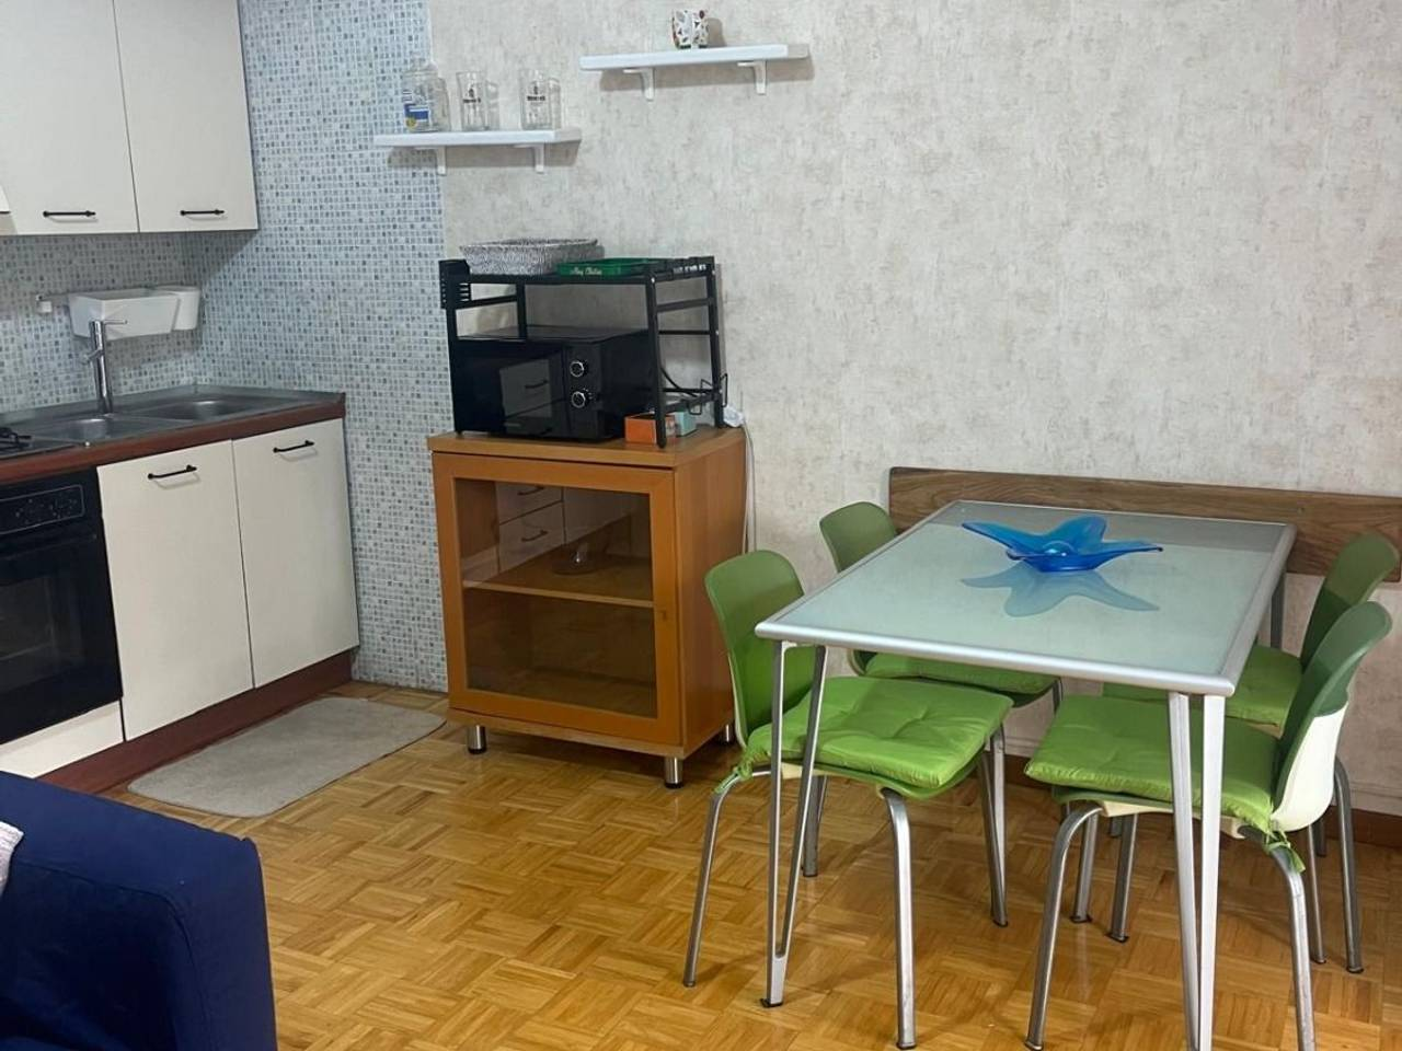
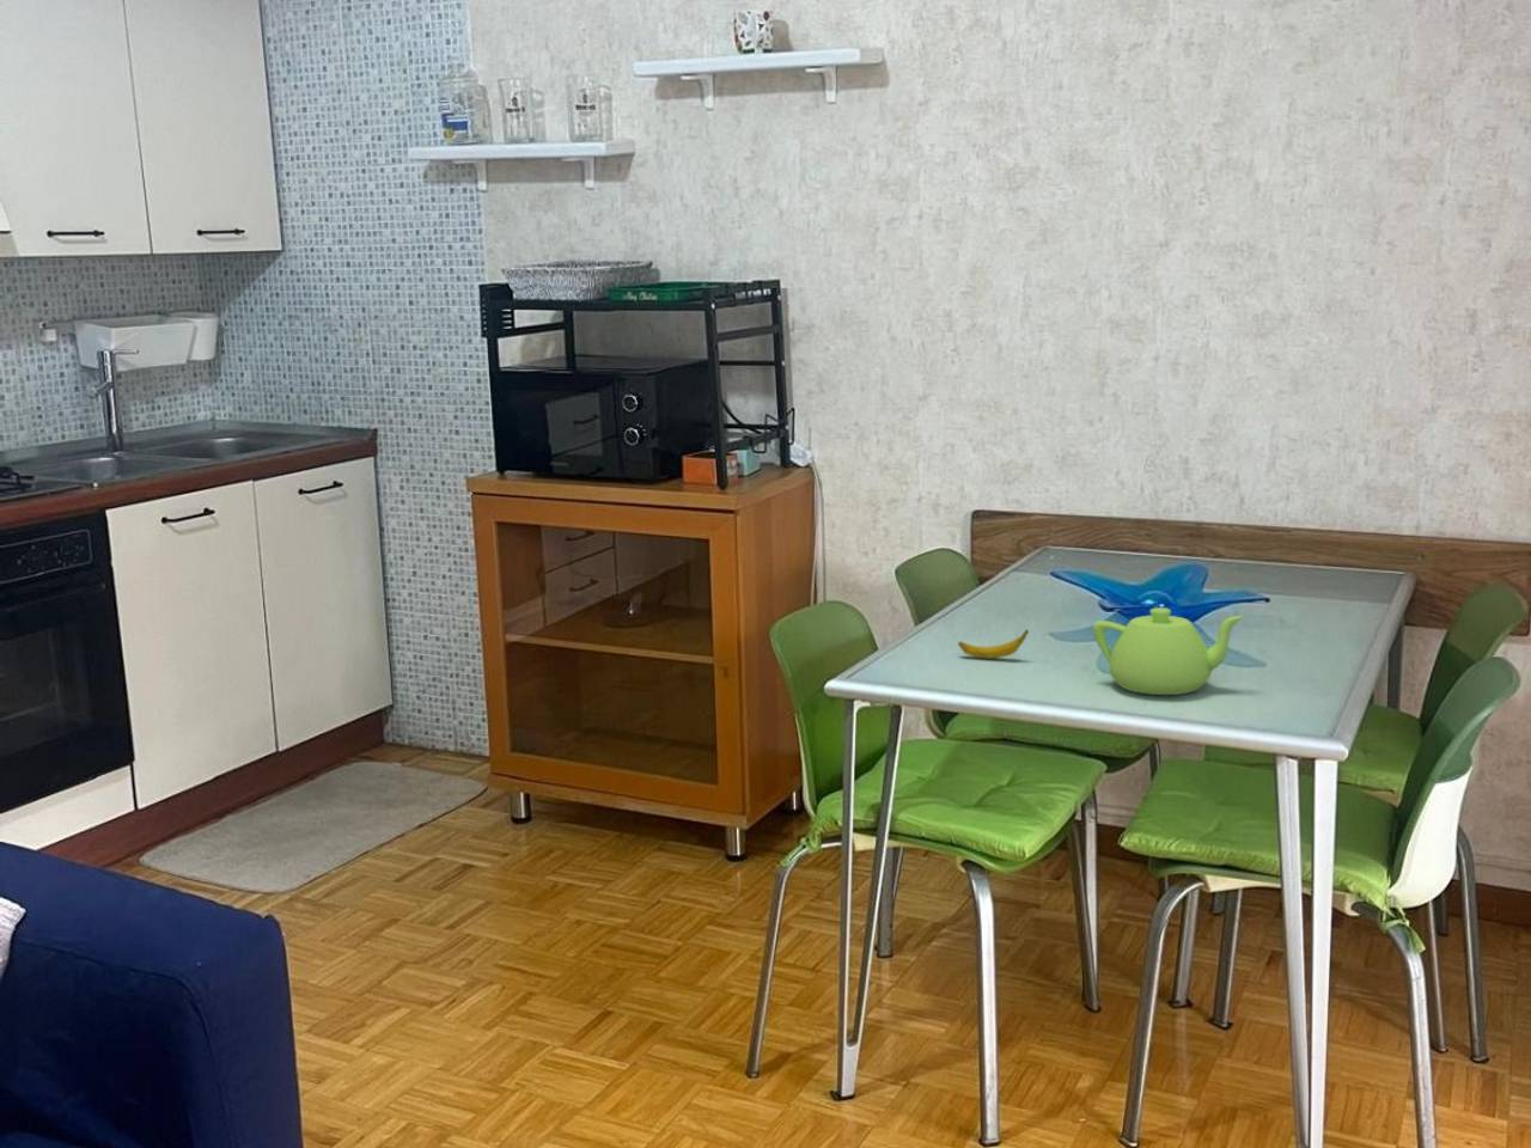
+ teapot (1166, 646)
+ banana (993, 646)
